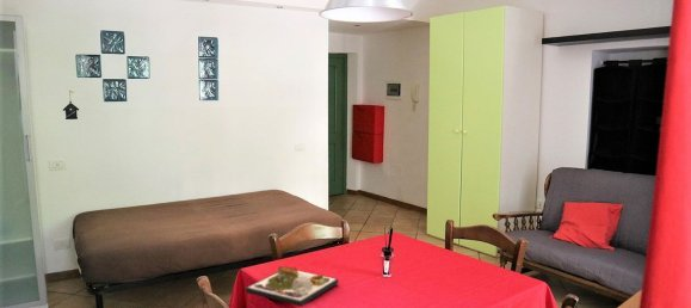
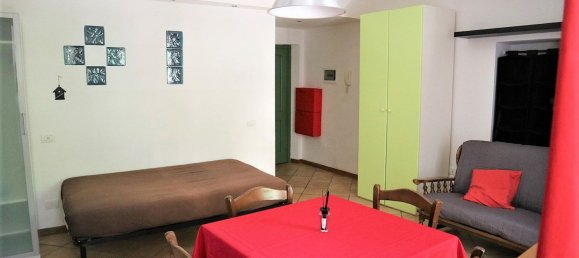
- dinner plate (292, 282)
